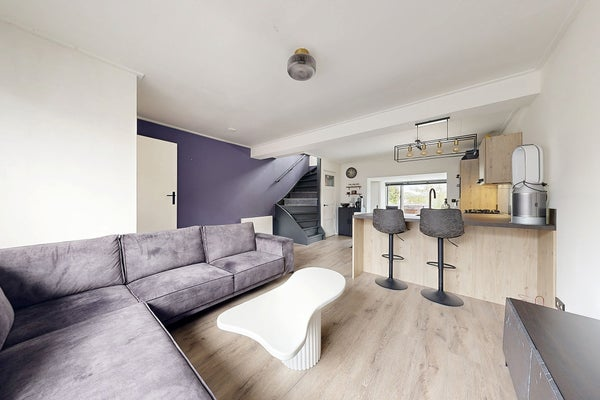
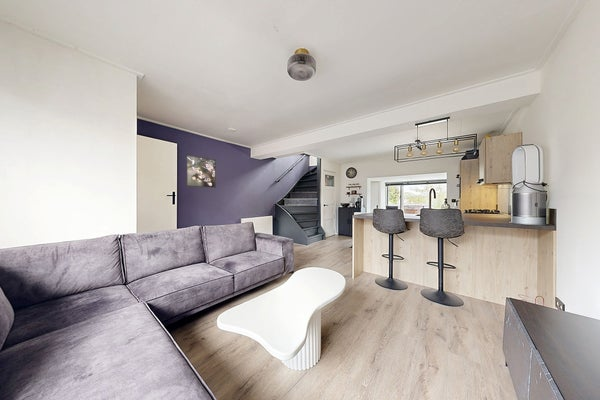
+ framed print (201, 172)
